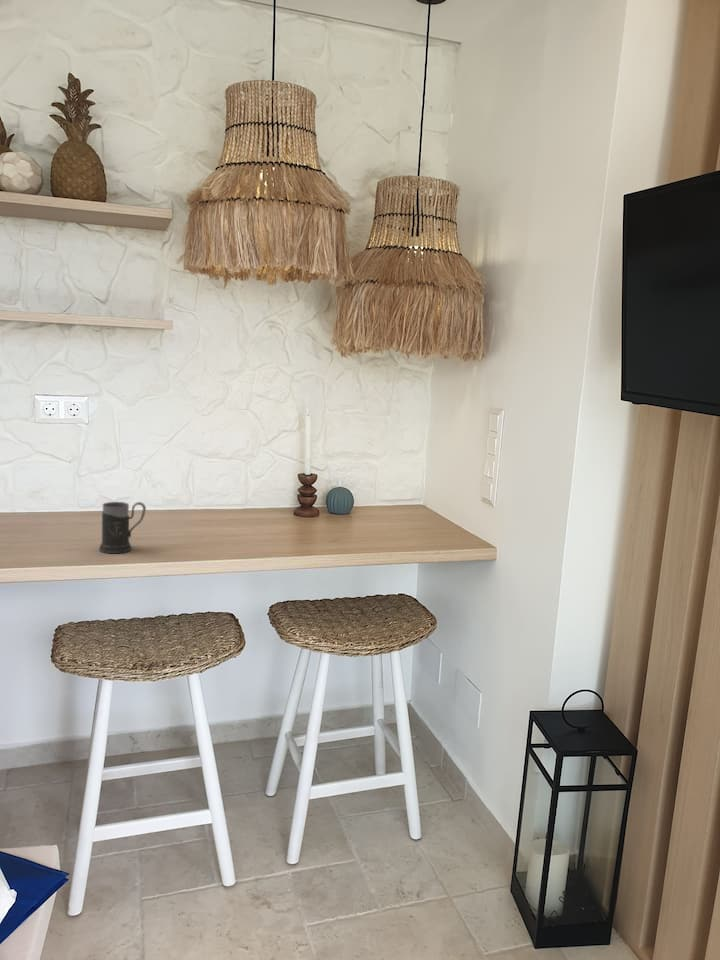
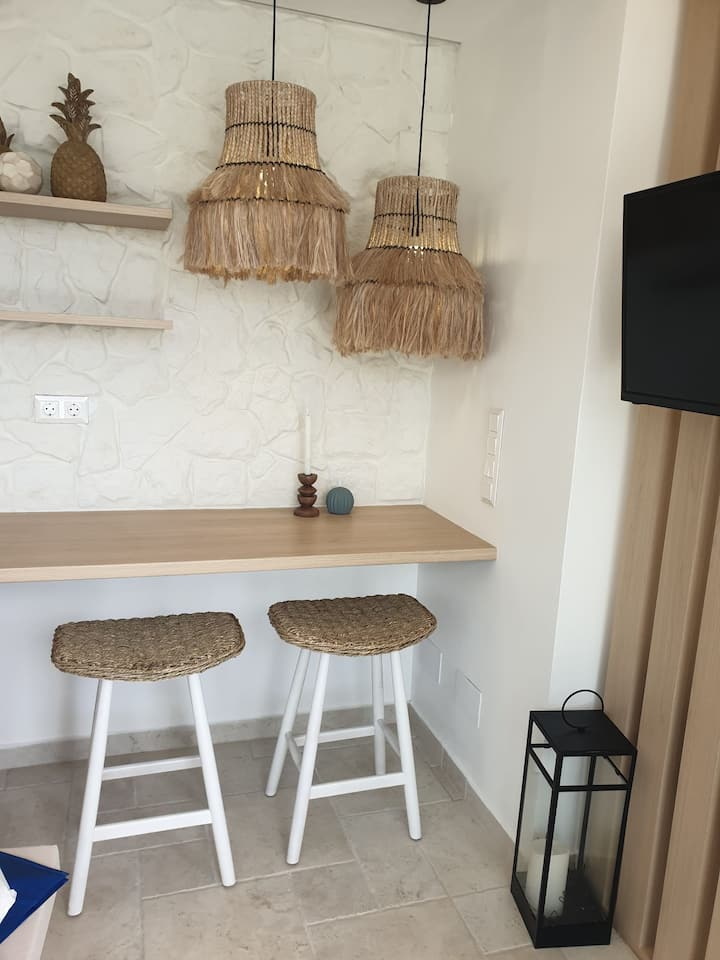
- mug (122, 525)
